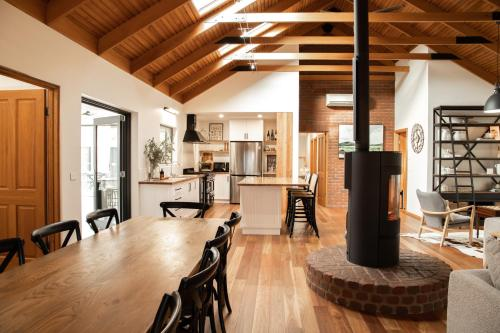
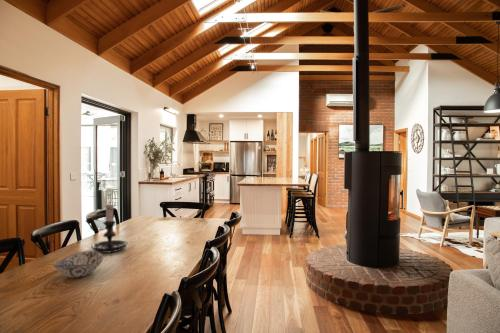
+ candle holder (109, 225)
+ decorative bowl (79, 266)
